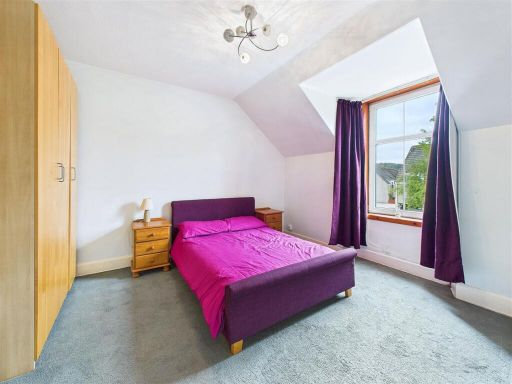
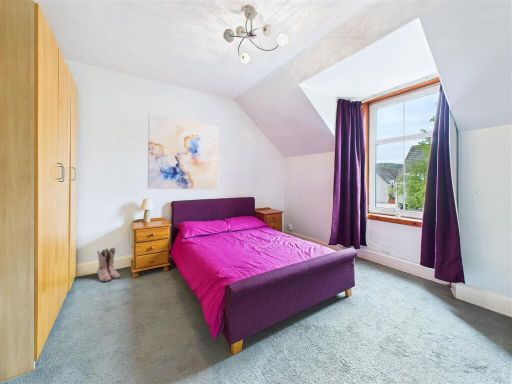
+ boots (108, 262)
+ wall art (186, 155)
